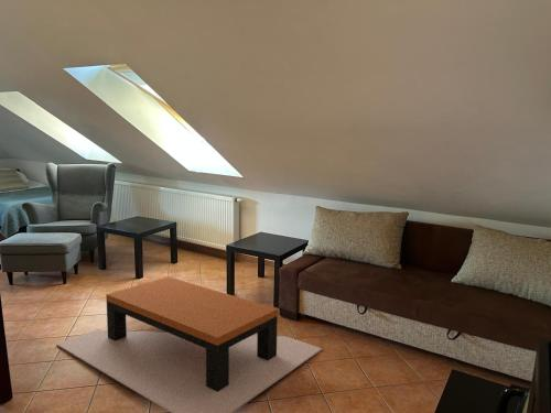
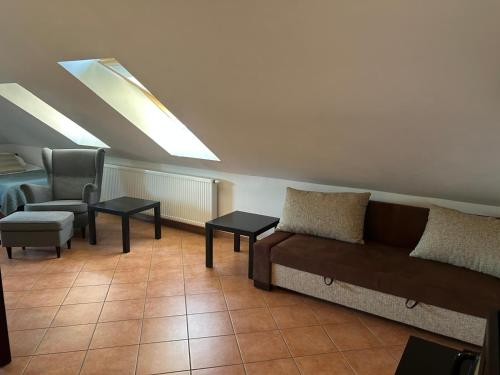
- coffee table (188, 324)
